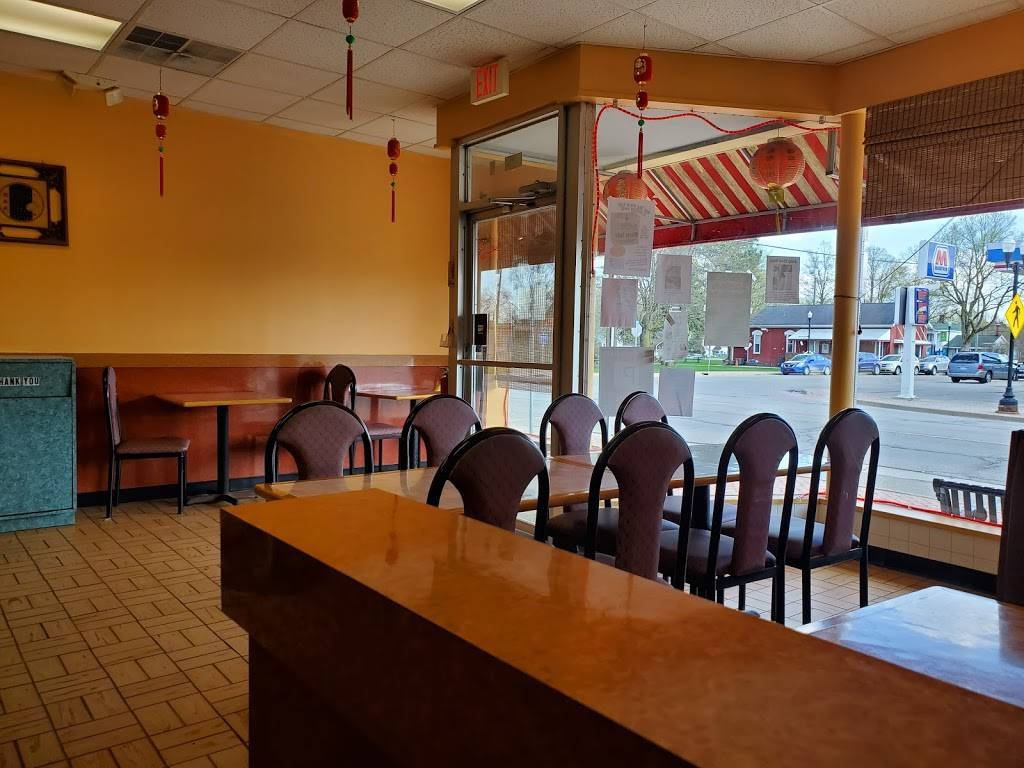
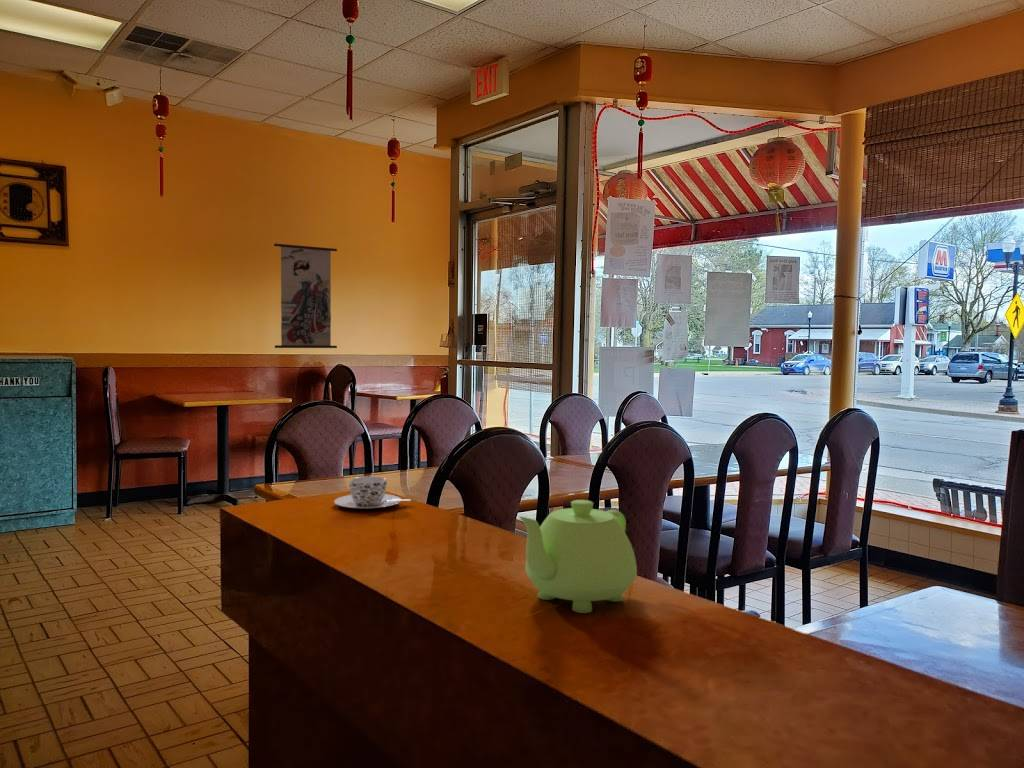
+ teapot (576, 550)
+ teacup (368, 492)
+ wall scroll (306, 289)
